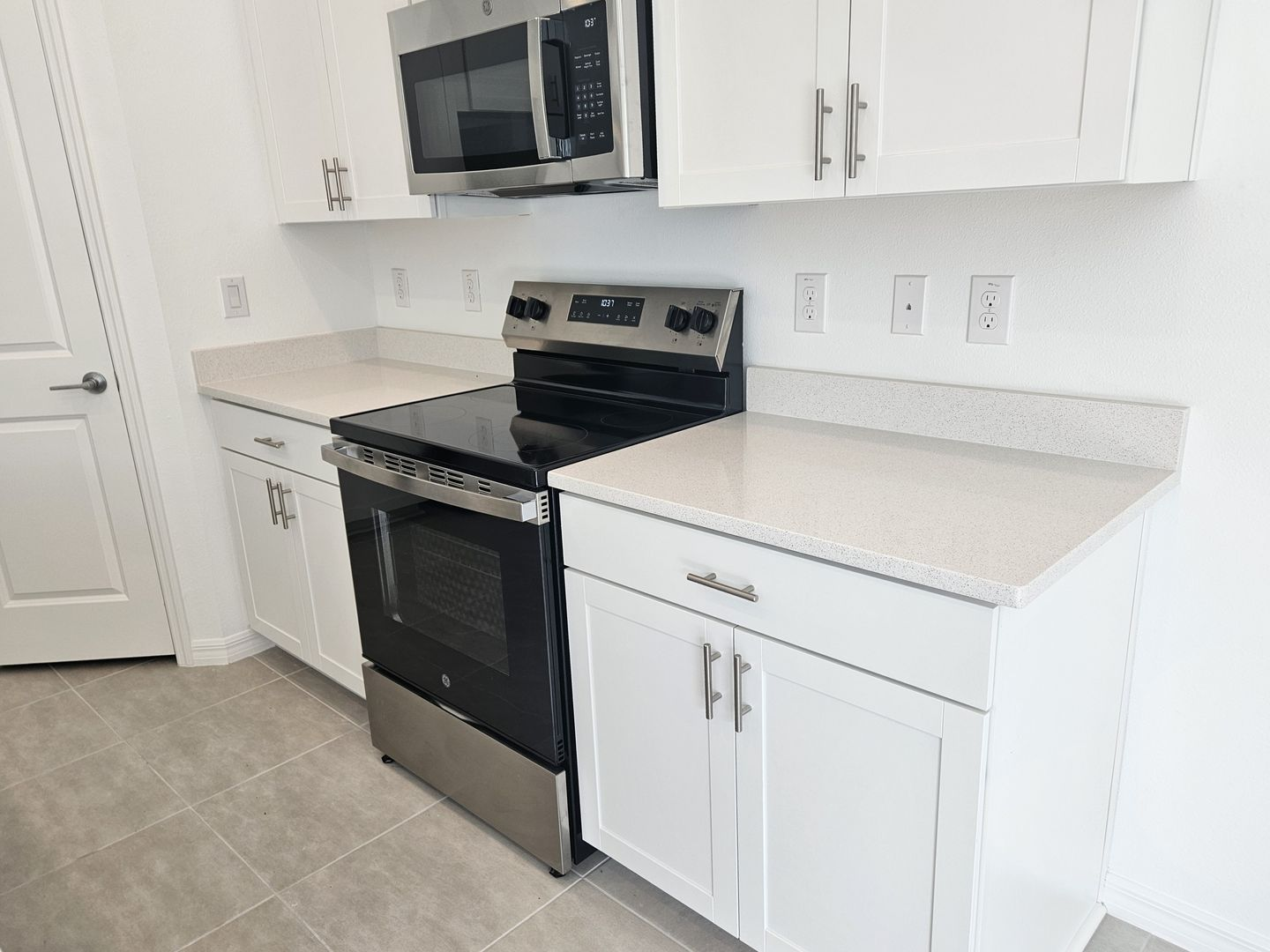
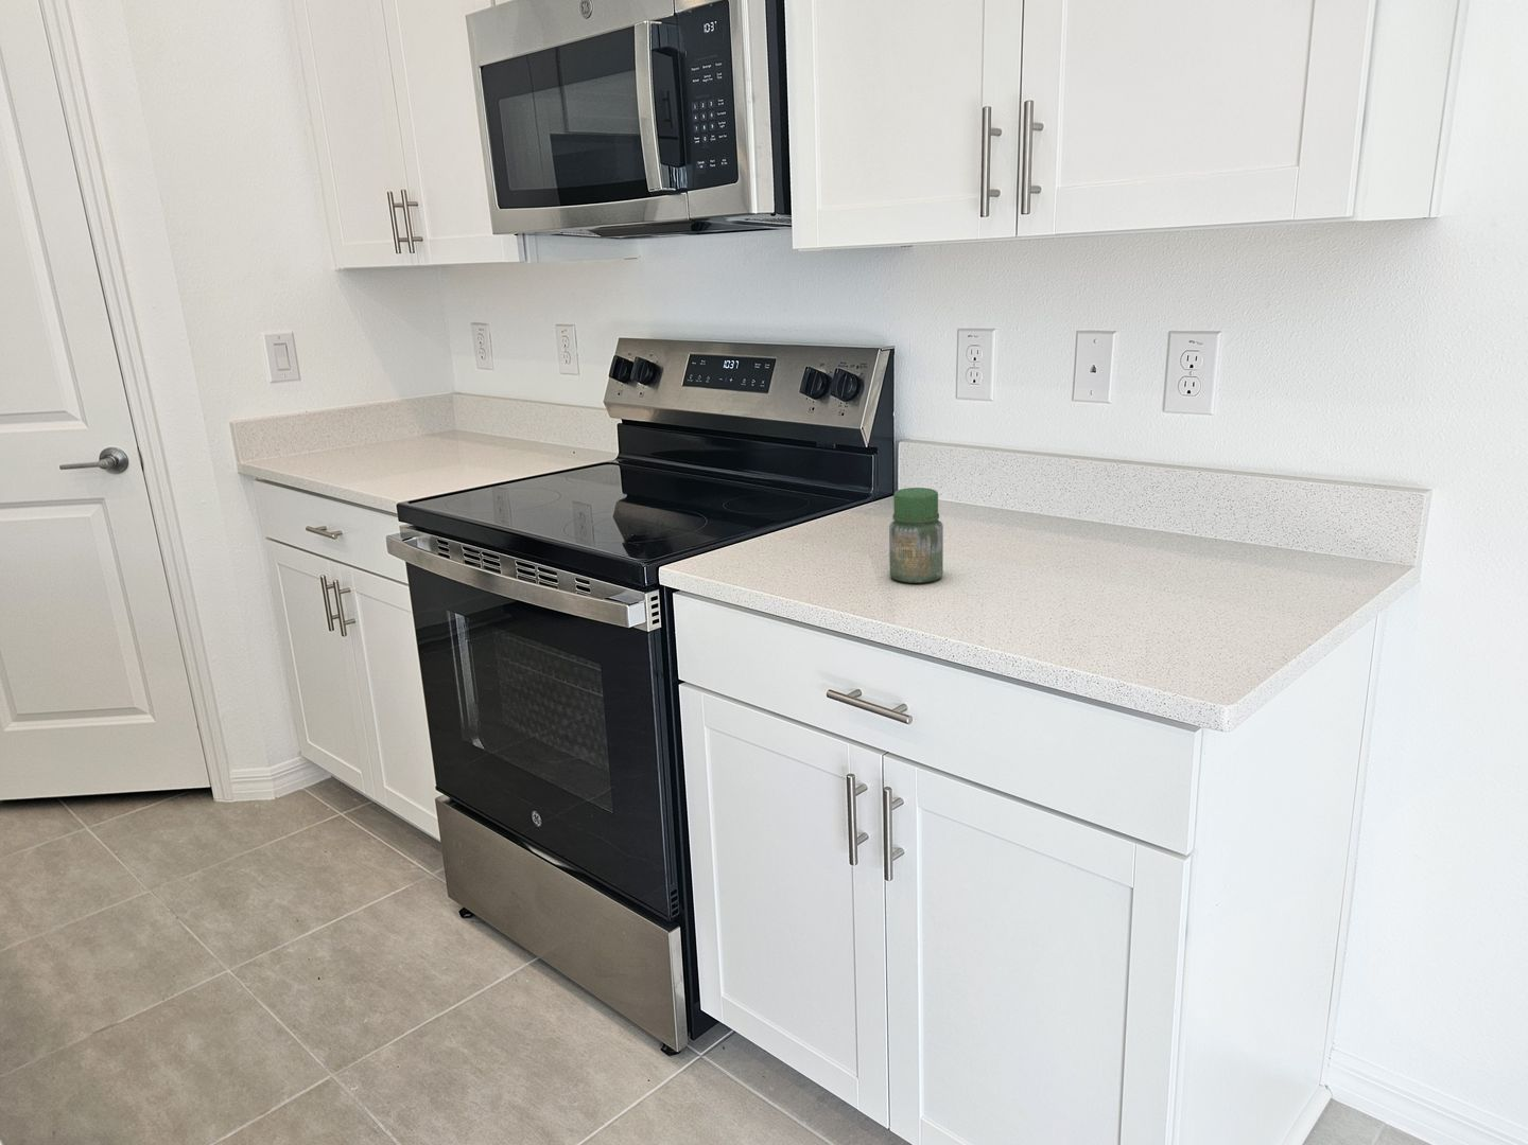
+ jar (916, 533)
